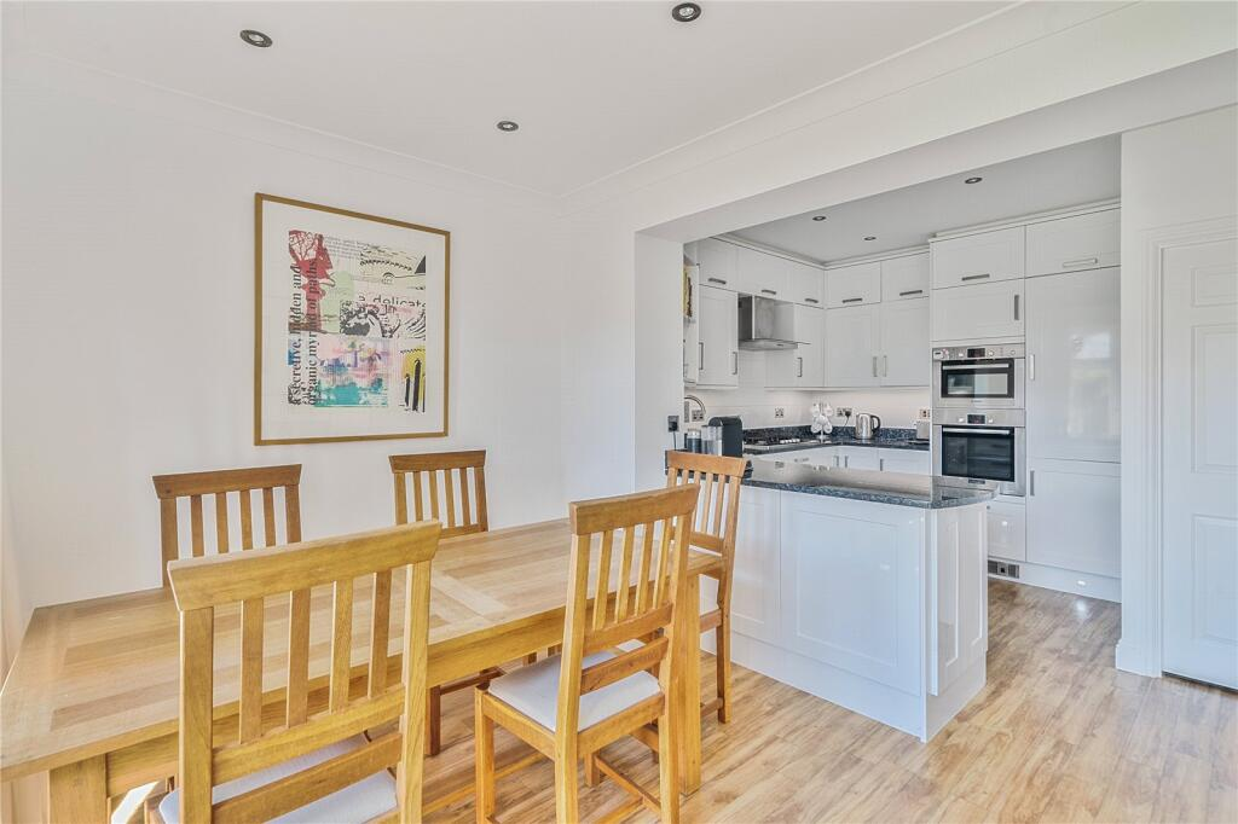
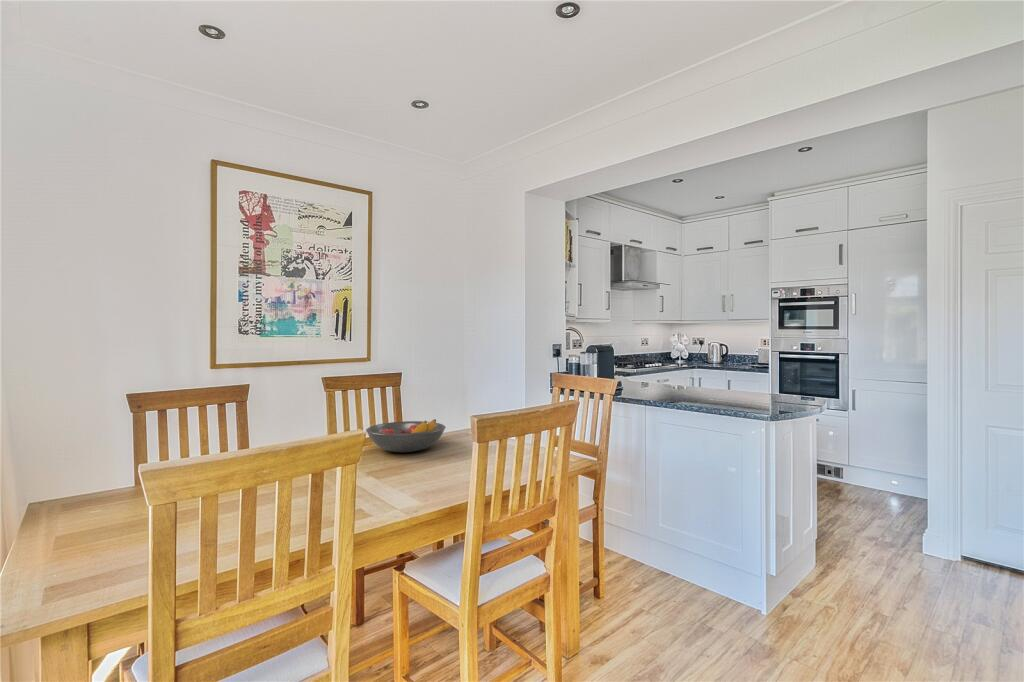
+ fruit bowl (406, 435)
